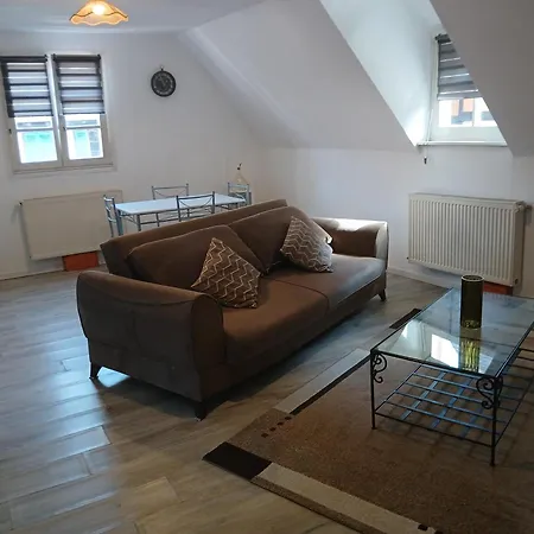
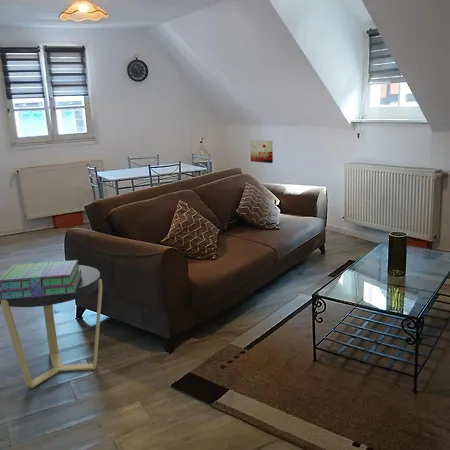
+ wall art (261, 151)
+ side table (54, 325)
+ stack of books (41, 278)
